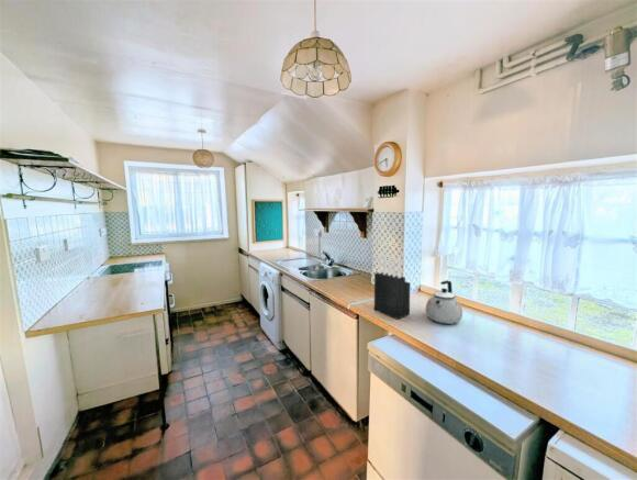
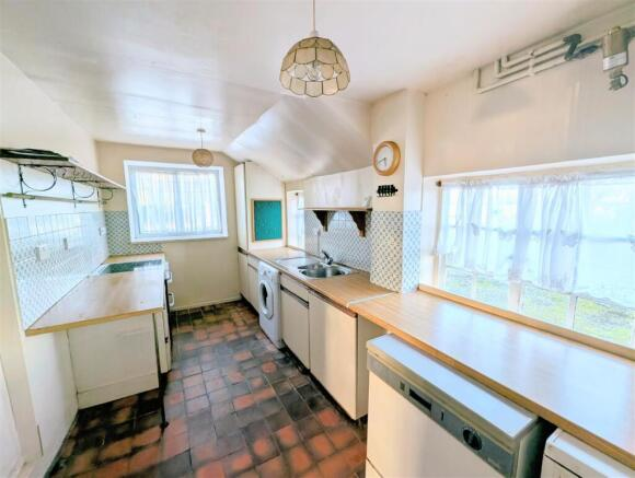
- kettle (444, 300)
- knife block (392, 283)
